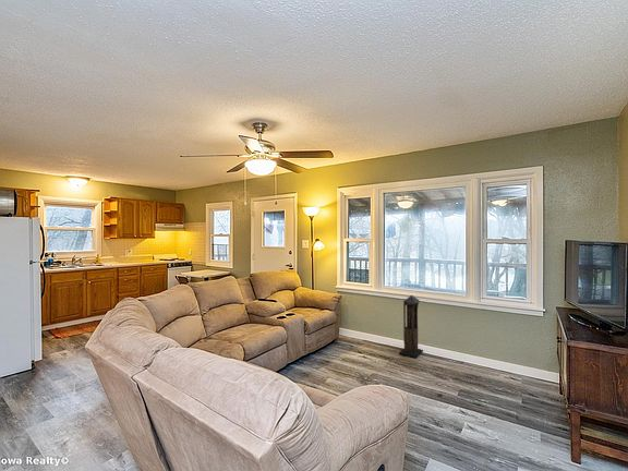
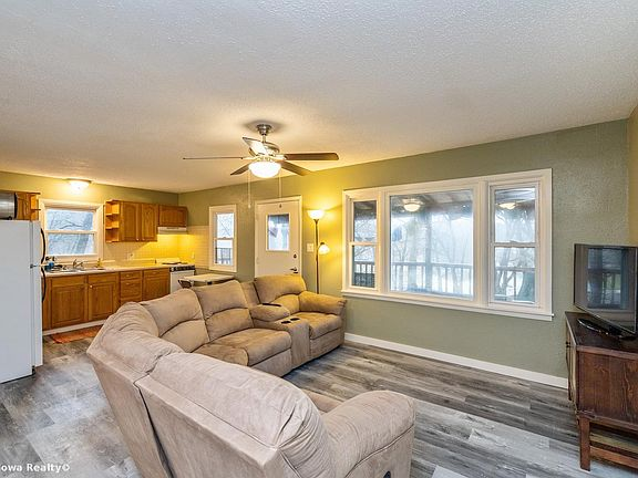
- lantern (411, 324)
